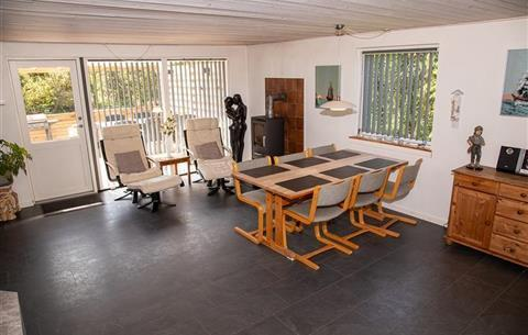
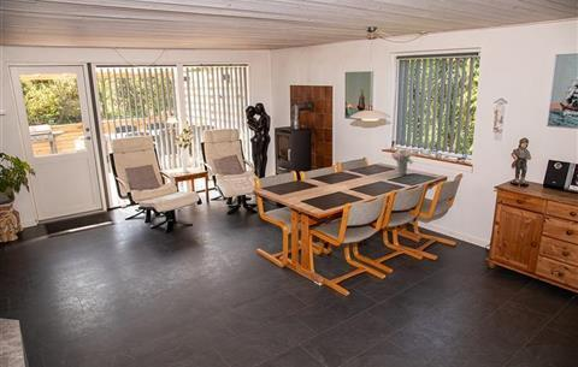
+ flower bouquet (402, 161)
